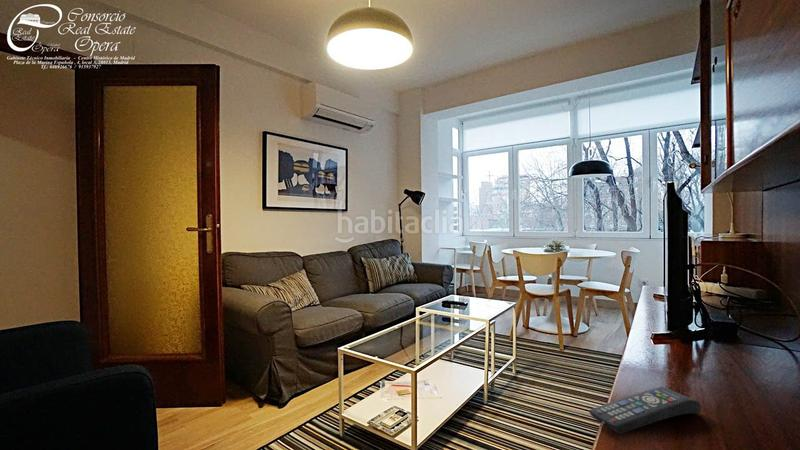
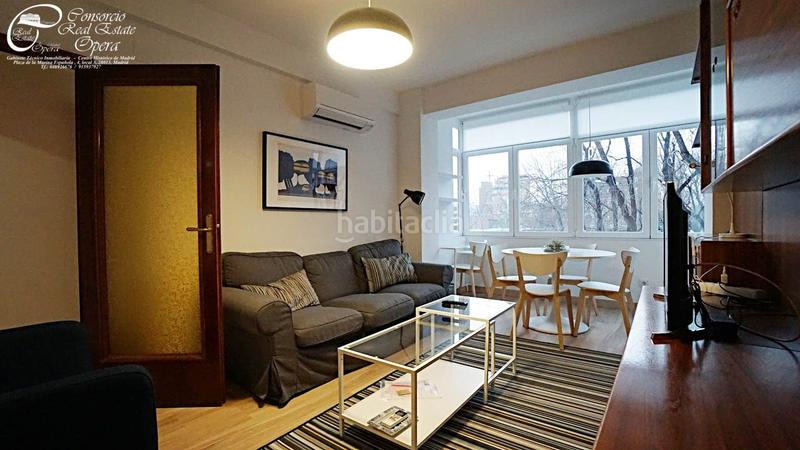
- remote control (646, 408)
